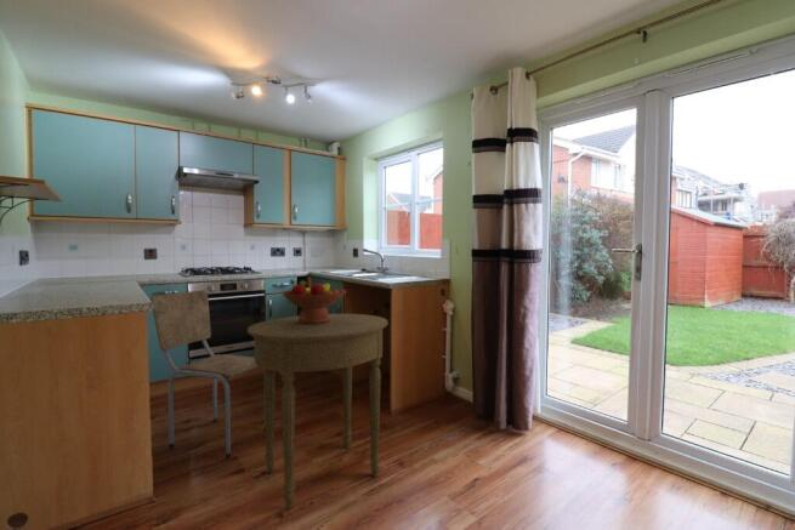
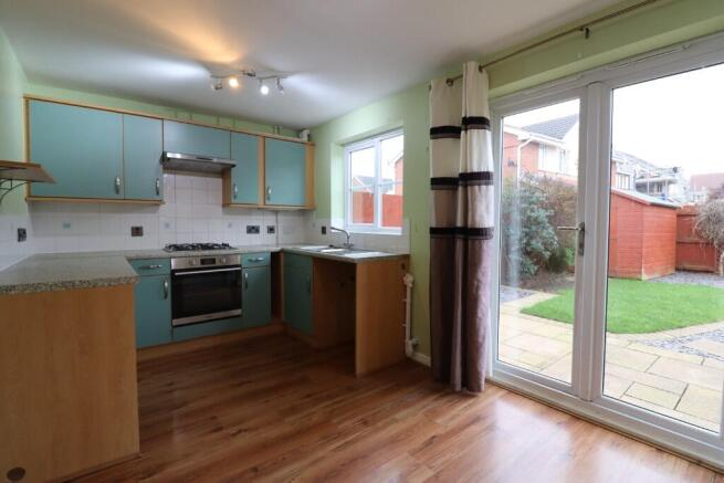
- dining chair (212, 365)
- fruit bowl (313, 300)
- side table (343, 398)
